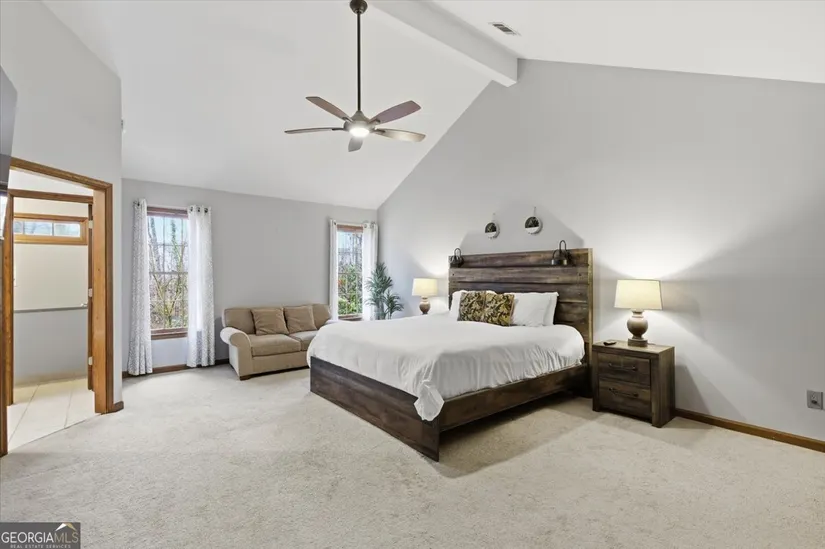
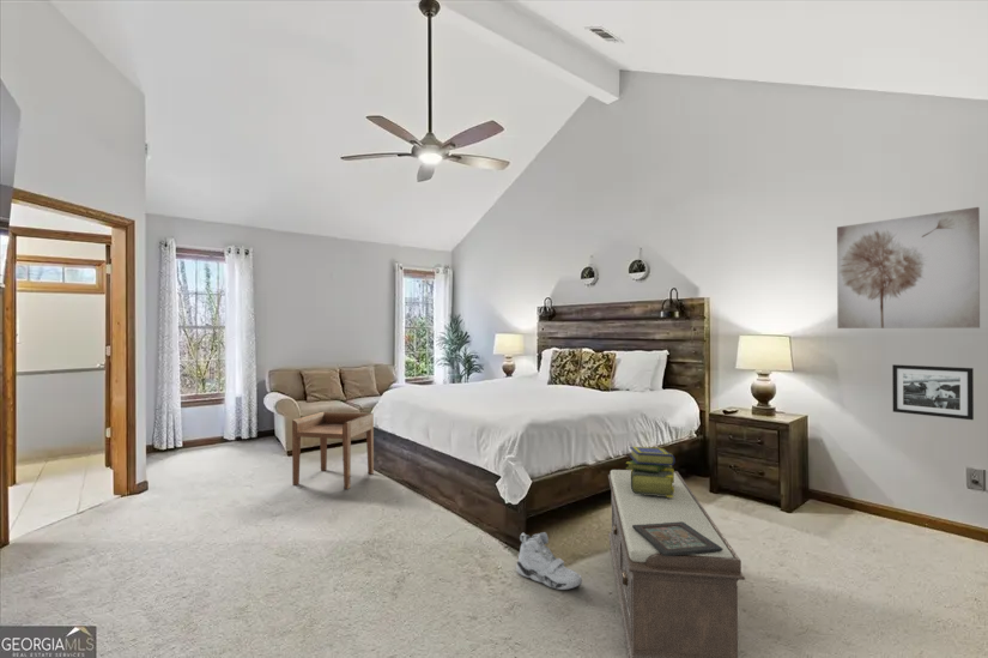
+ stack of books (650, 467)
+ decorative box (674, 537)
+ sneaker (547, 559)
+ picture frame (931, 391)
+ side table (326, 447)
+ bench (659, 554)
+ wall art (902, 272)
